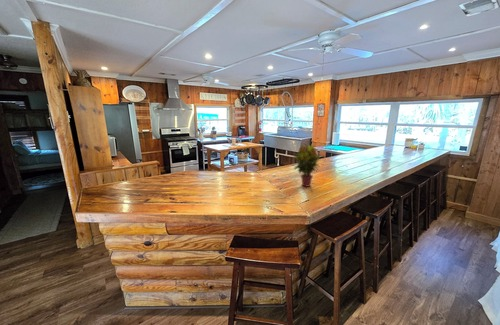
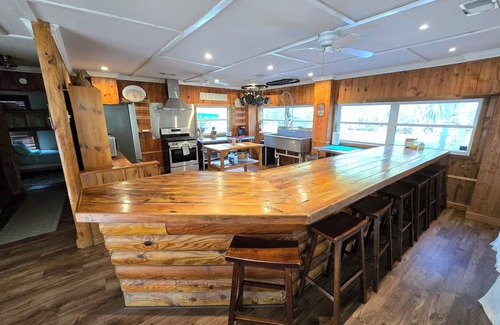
- potted plant (307, 164)
